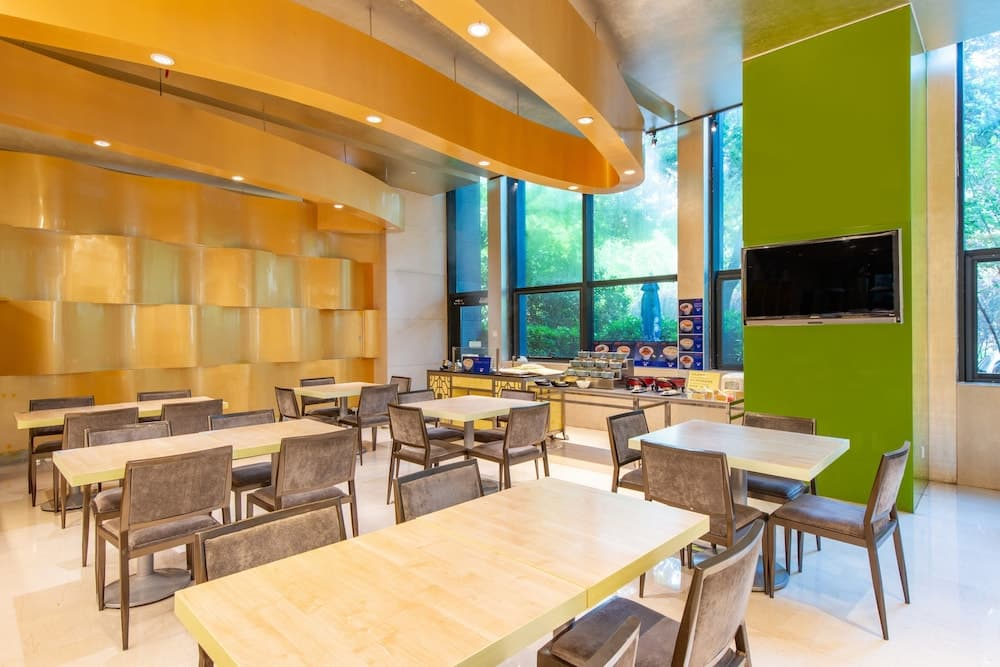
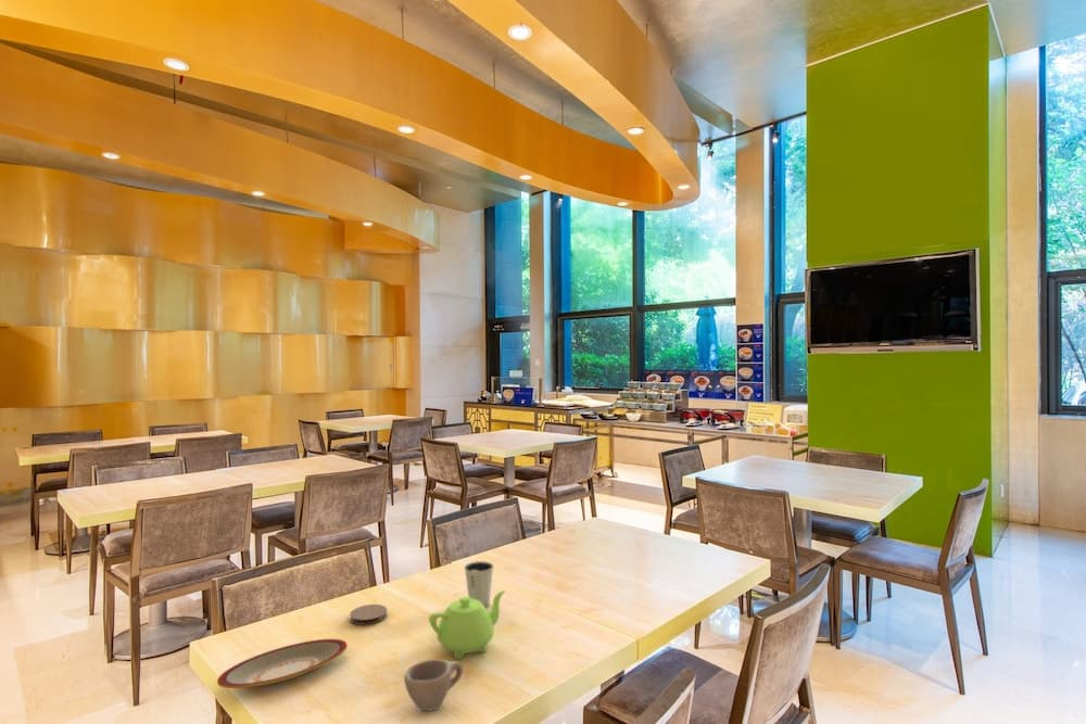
+ dixie cup (479, 585)
+ teapot (468, 622)
+ cup (434, 684)
+ plate (286, 665)
+ coaster (368, 613)
